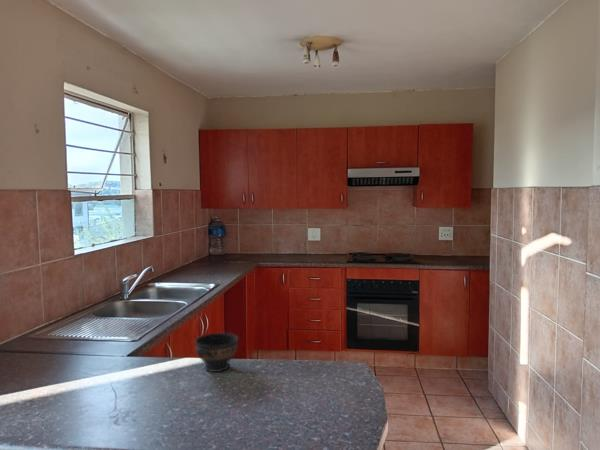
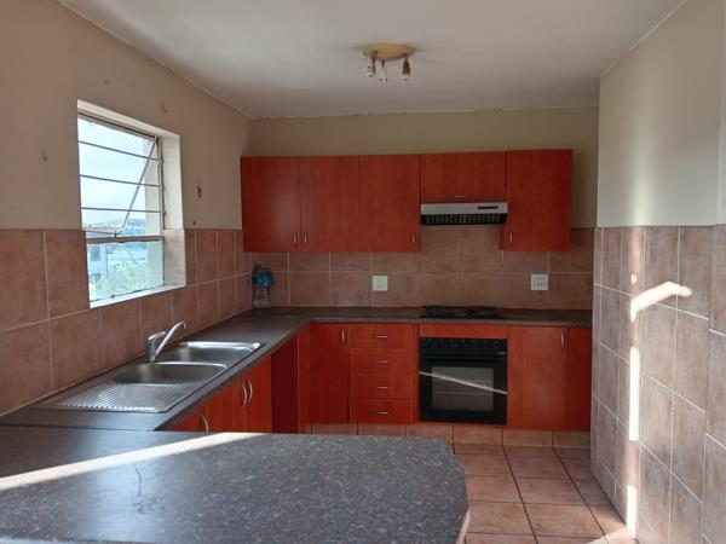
- bowl (216, 353)
